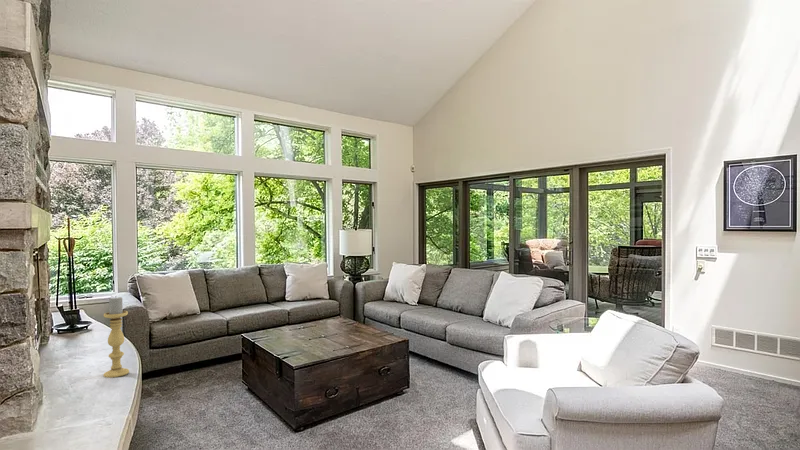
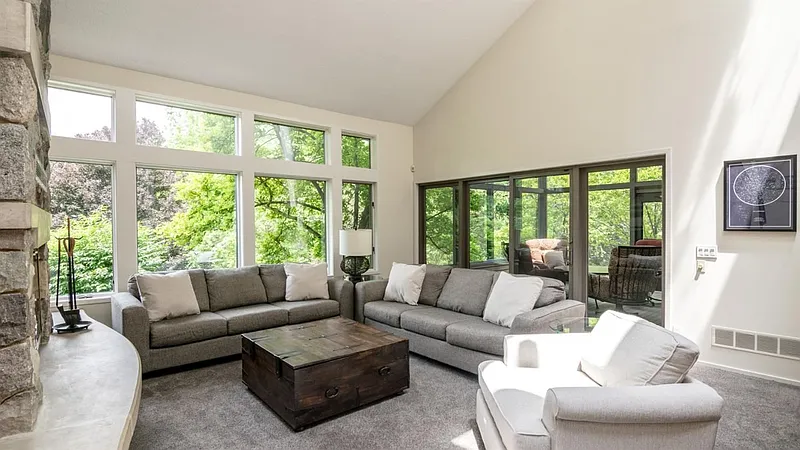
- candle holder (116, 334)
